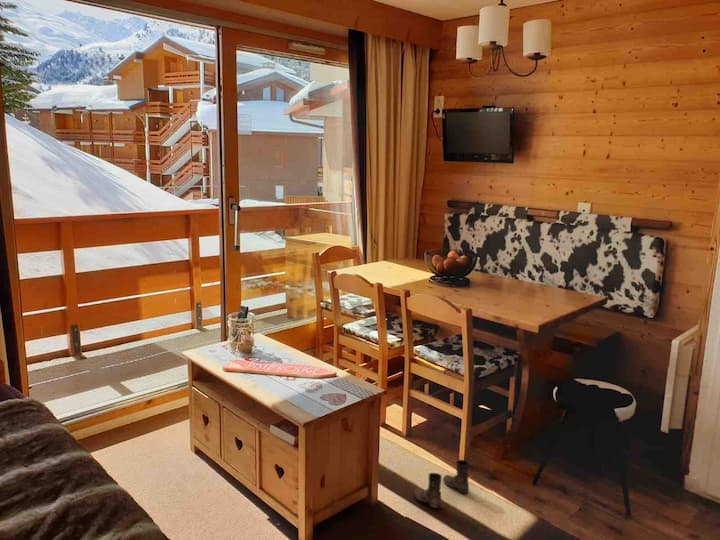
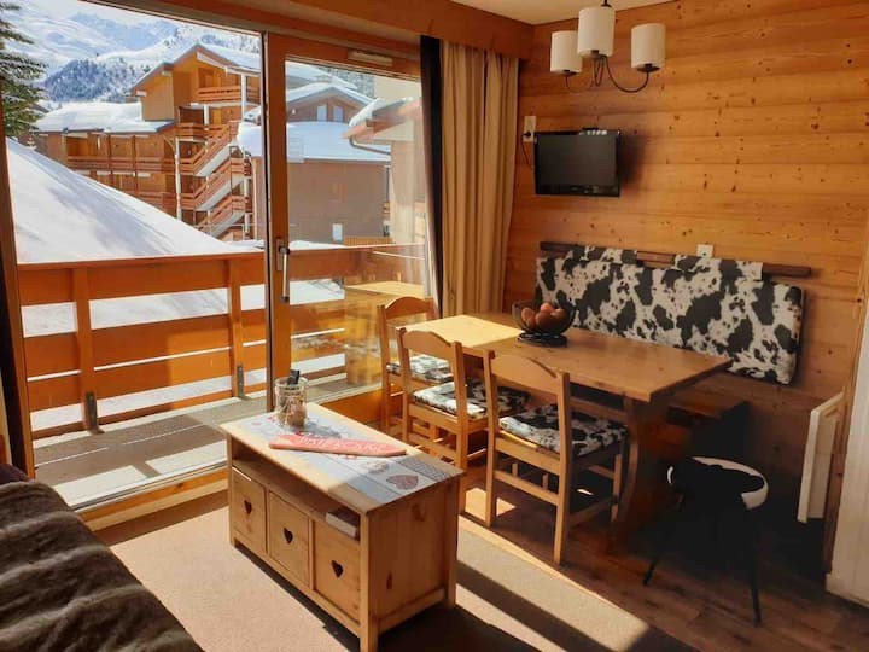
- boots (443, 479)
